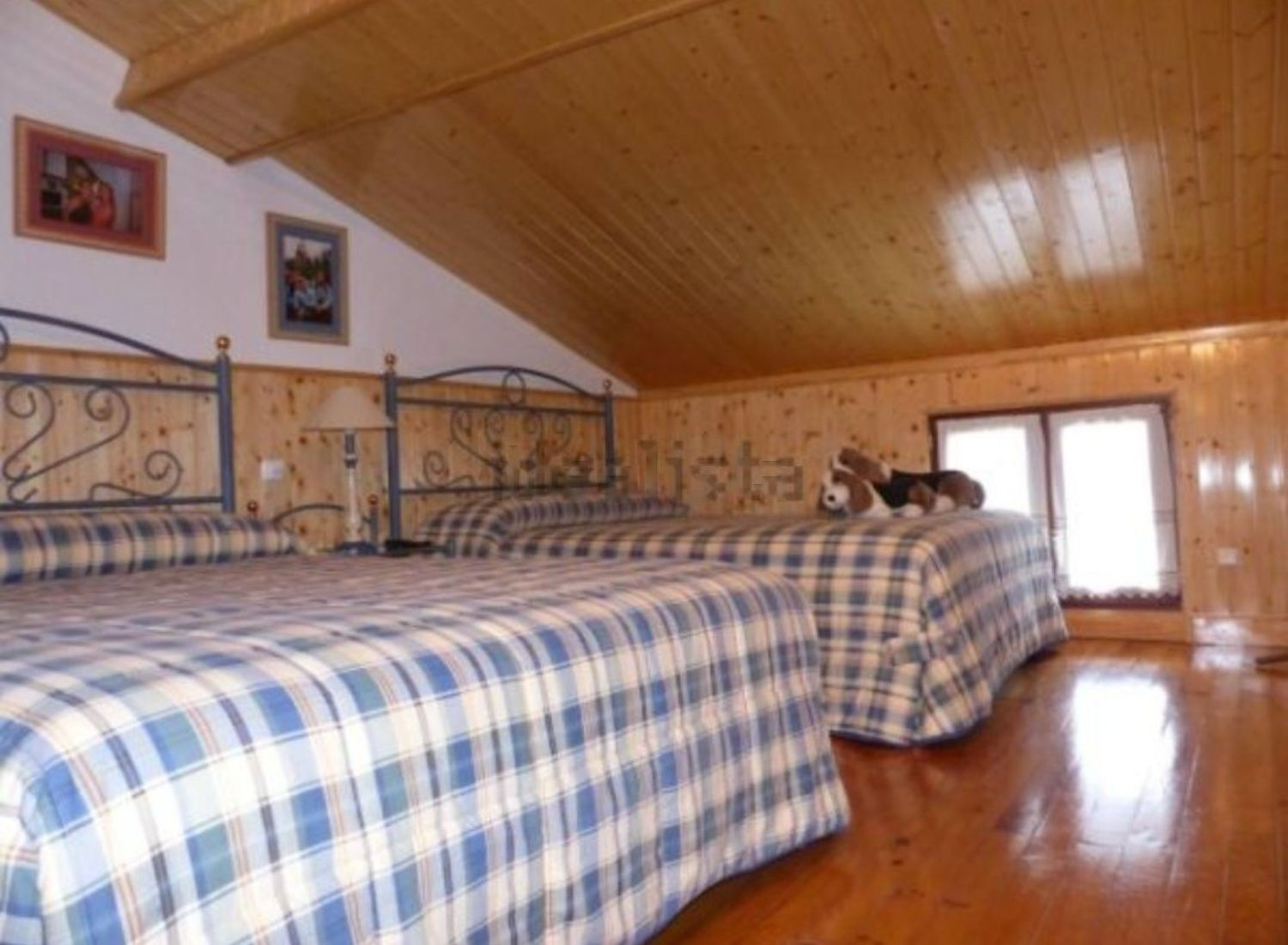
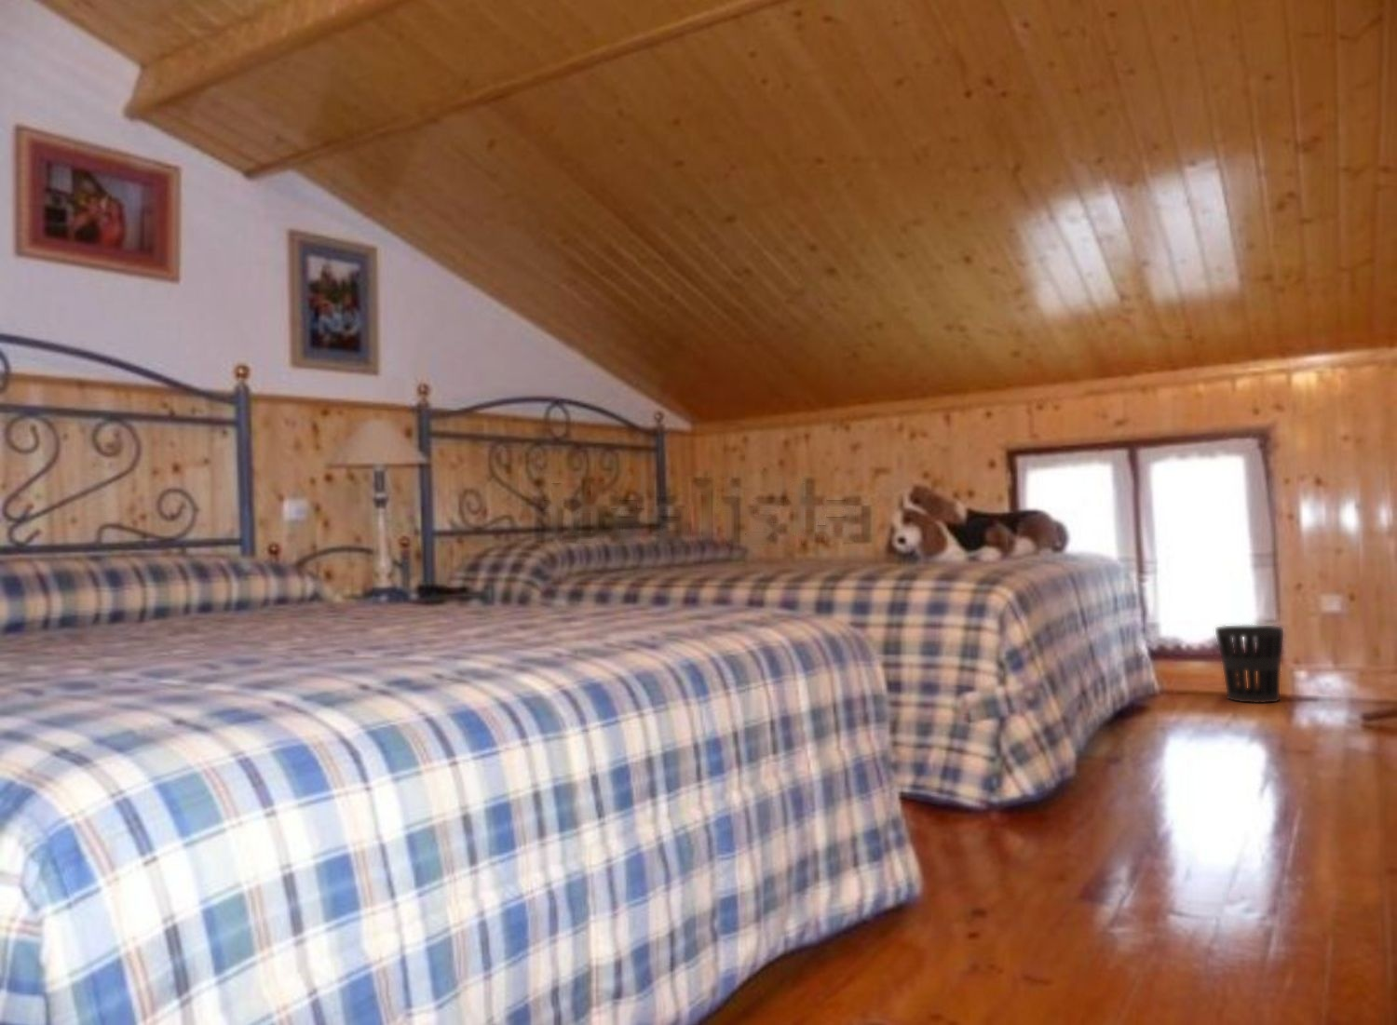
+ wastebasket (1251, 663)
